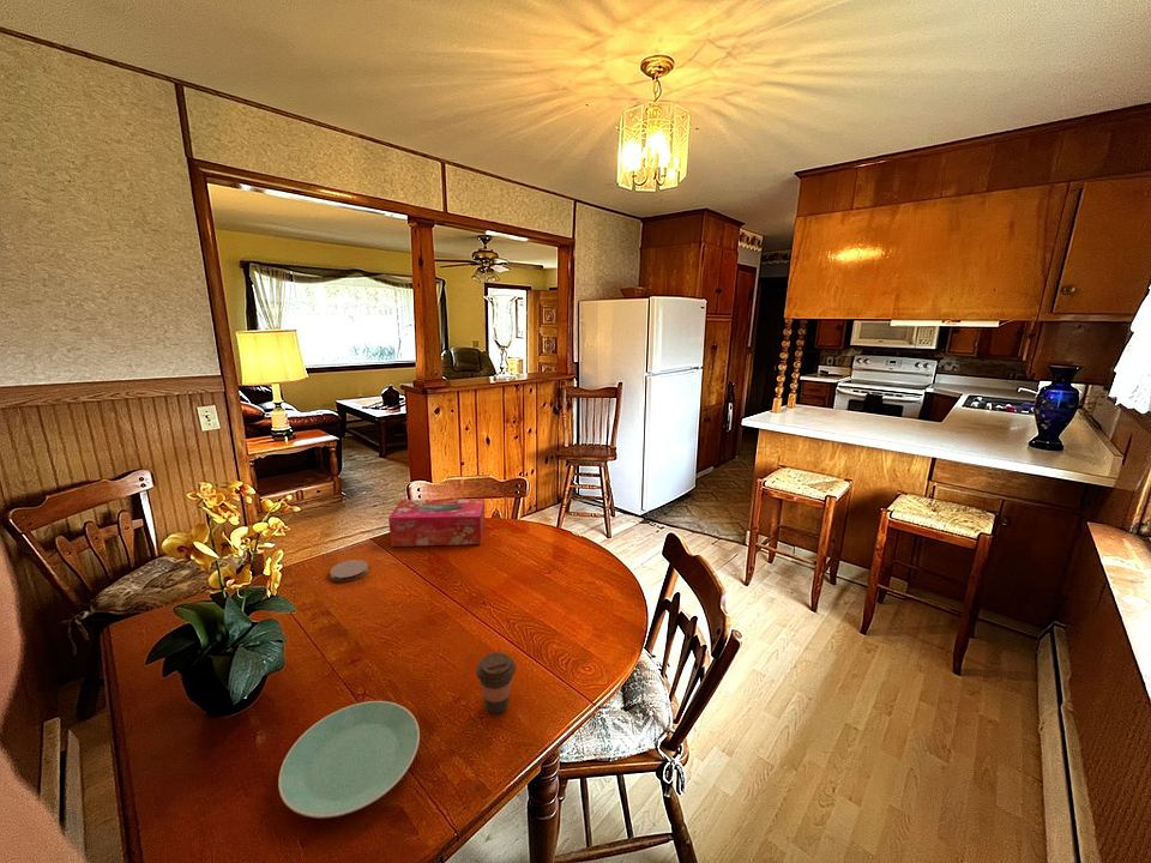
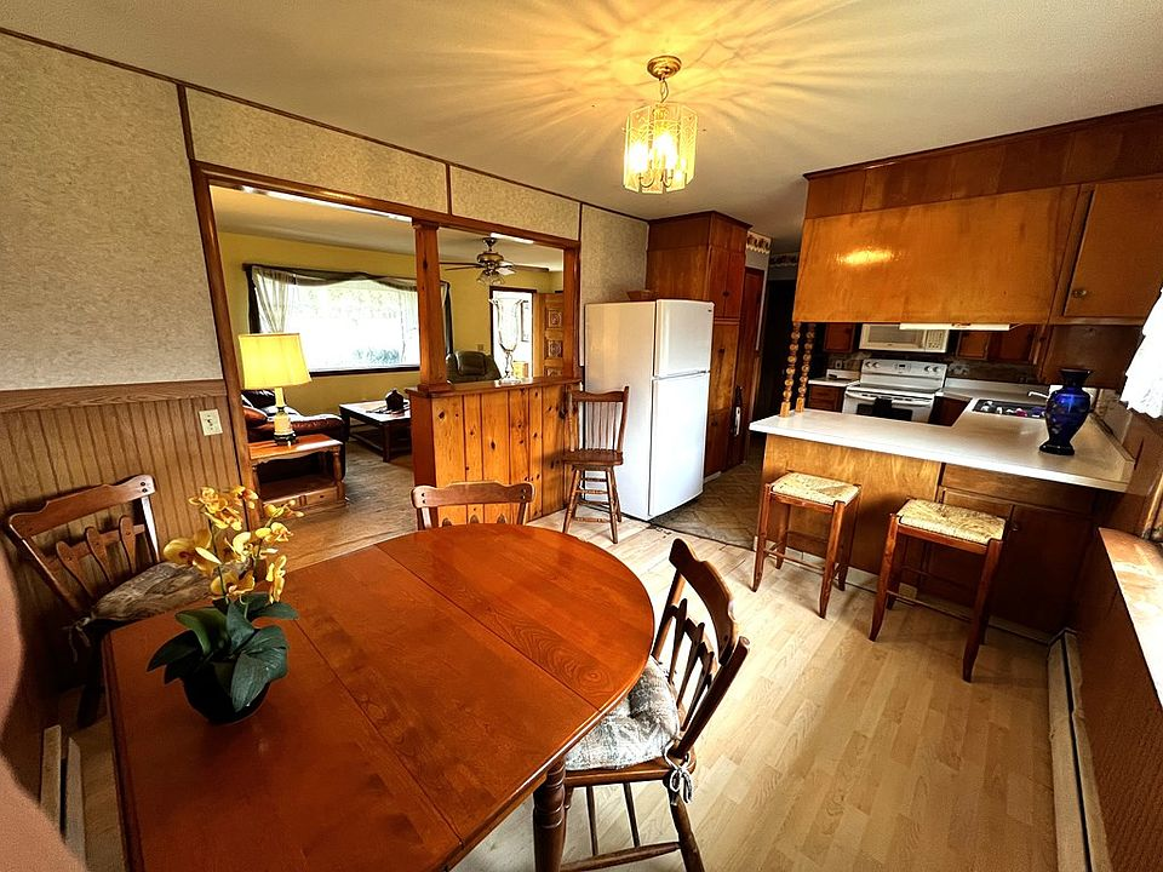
- coaster (349, 569)
- tissue box (439, 521)
- coffee cup (496, 683)
- plate (352, 756)
